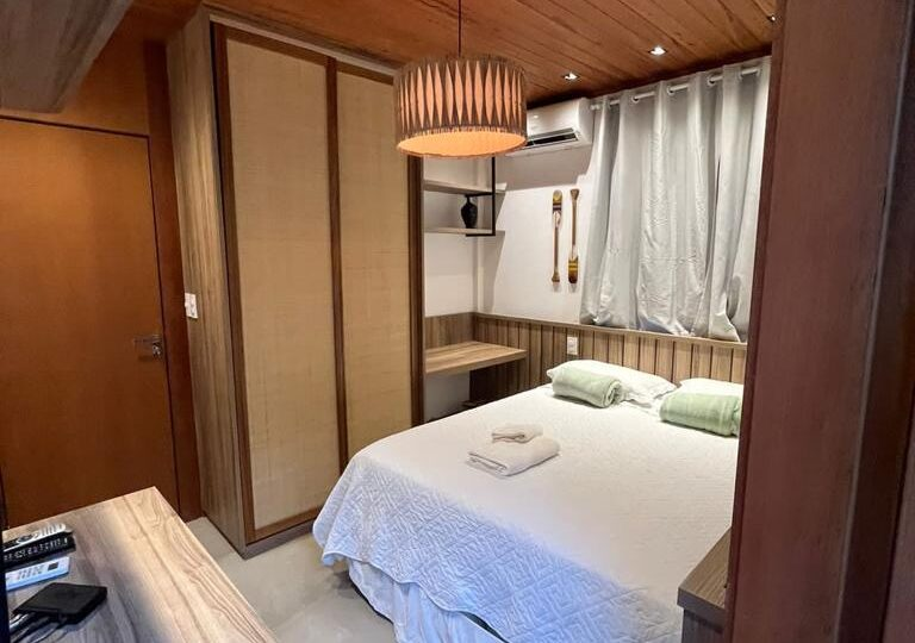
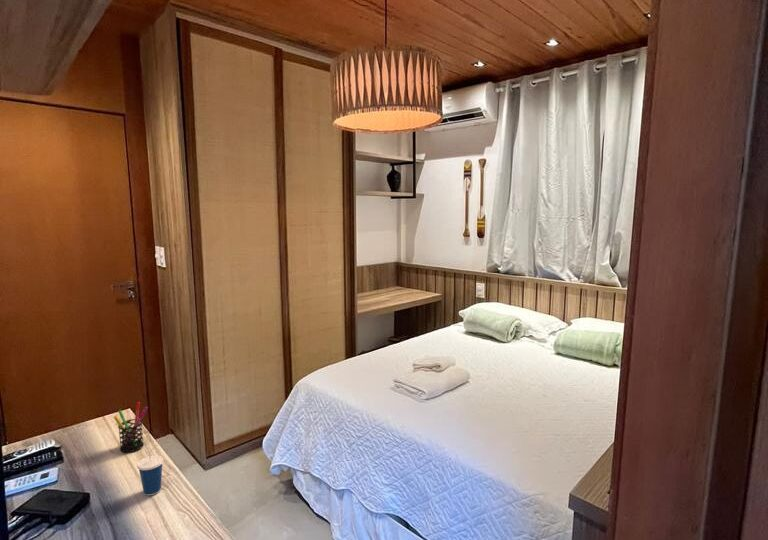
+ pen holder (129, 425)
+ cup (150, 468)
